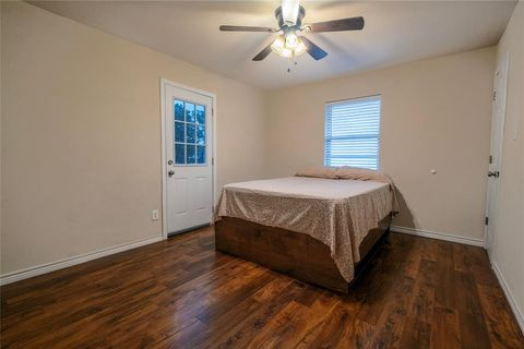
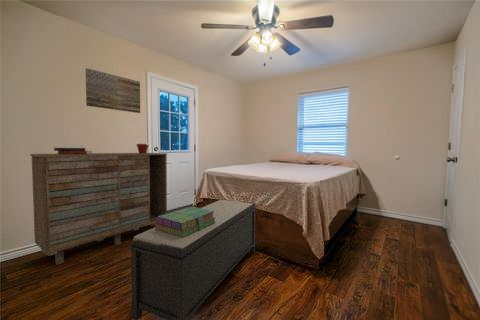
+ dresser (109, 192)
+ bench (208, 246)
+ stack of books (186, 219)
+ wall art (115, 92)
